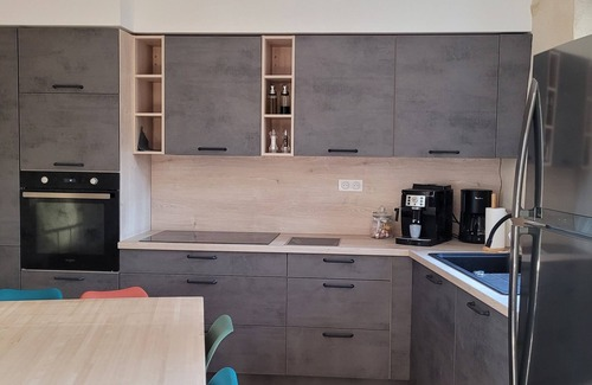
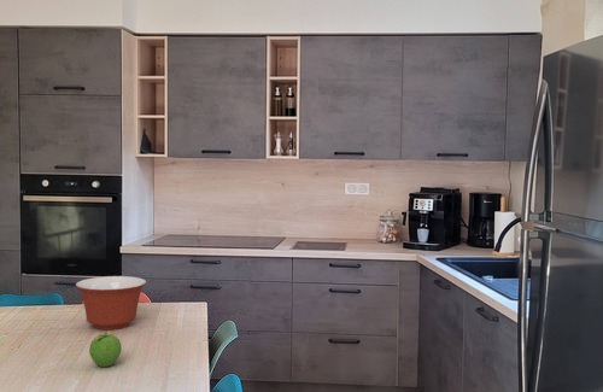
+ mixing bowl (111, 303)
+ fruit (105, 347)
